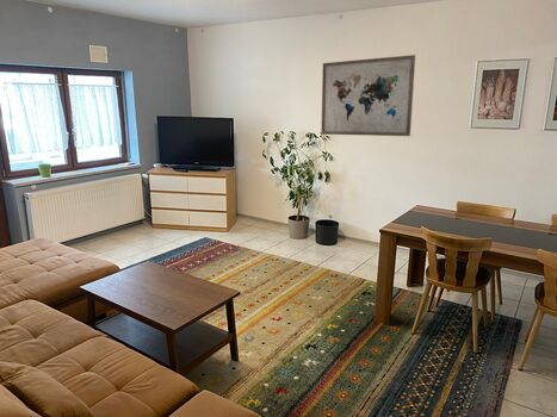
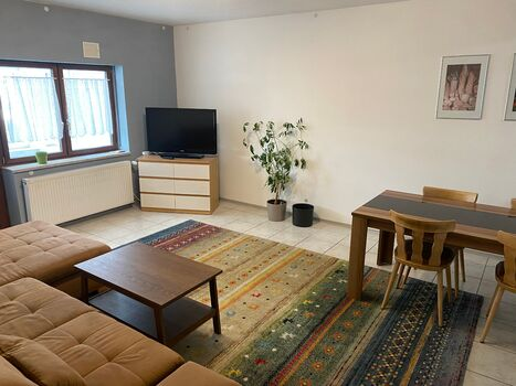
- wall art (364, 98)
